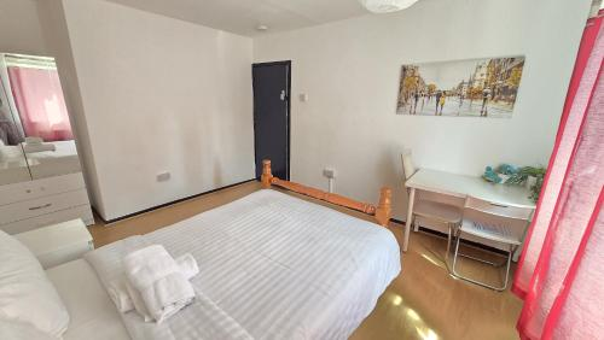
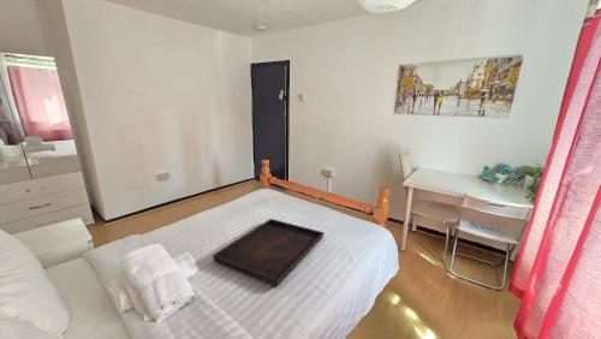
+ serving tray (273, 245)
